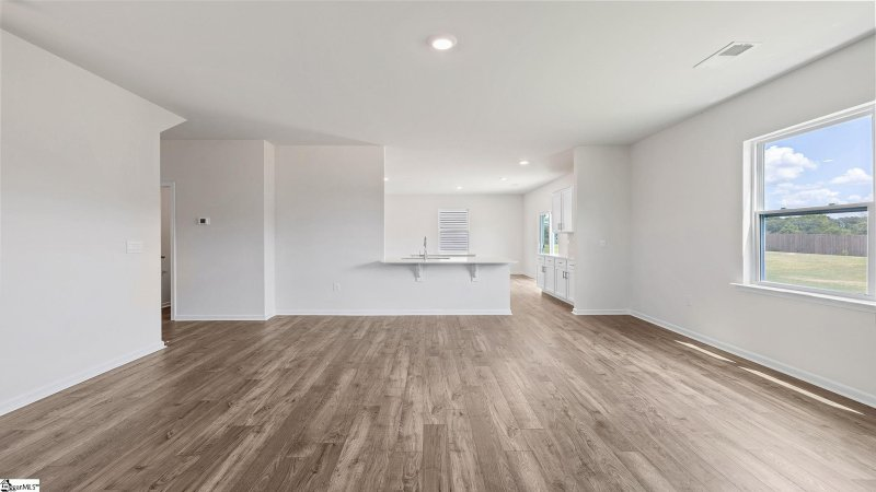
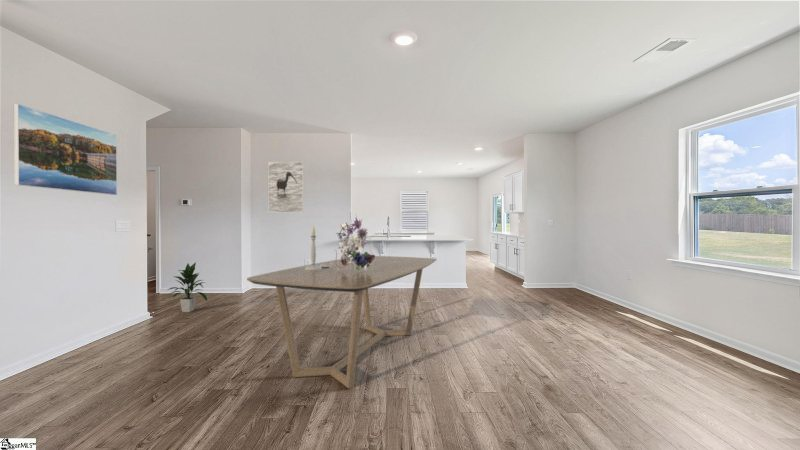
+ bouquet (358, 238)
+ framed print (73, 156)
+ indoor plant (188, 287)
+ dining table (360, 309)
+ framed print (285, 187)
+ candlestick (315, 246)
